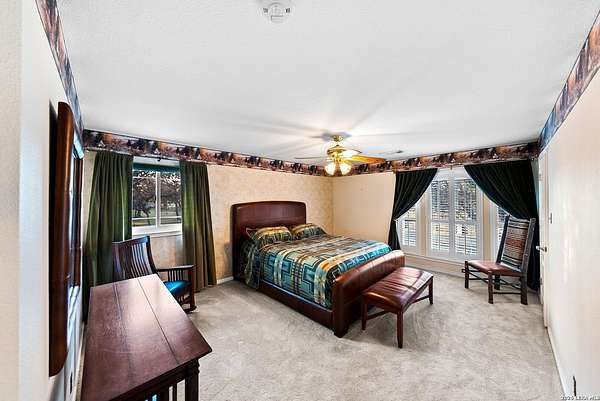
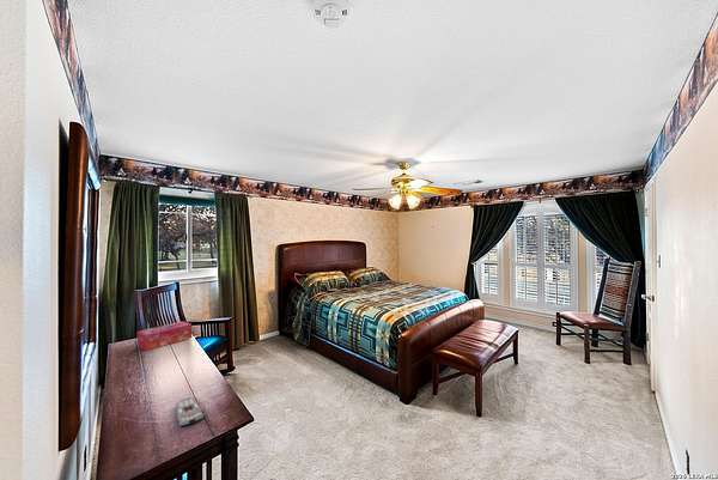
+ remote control (188, 409)
+ tissue box (165, 334)
